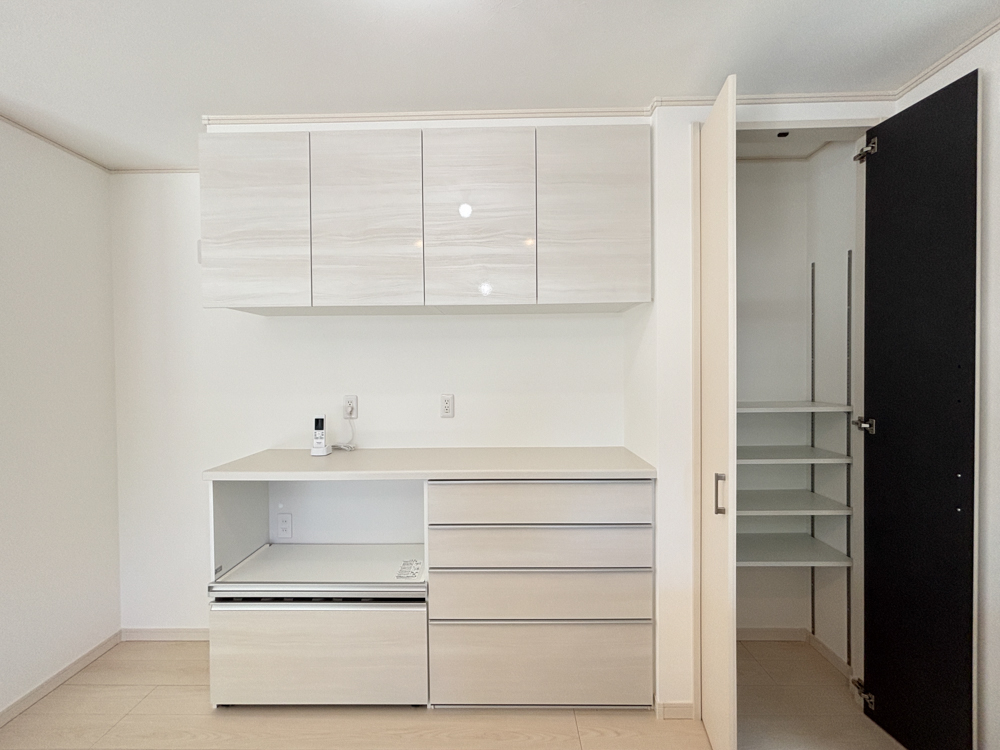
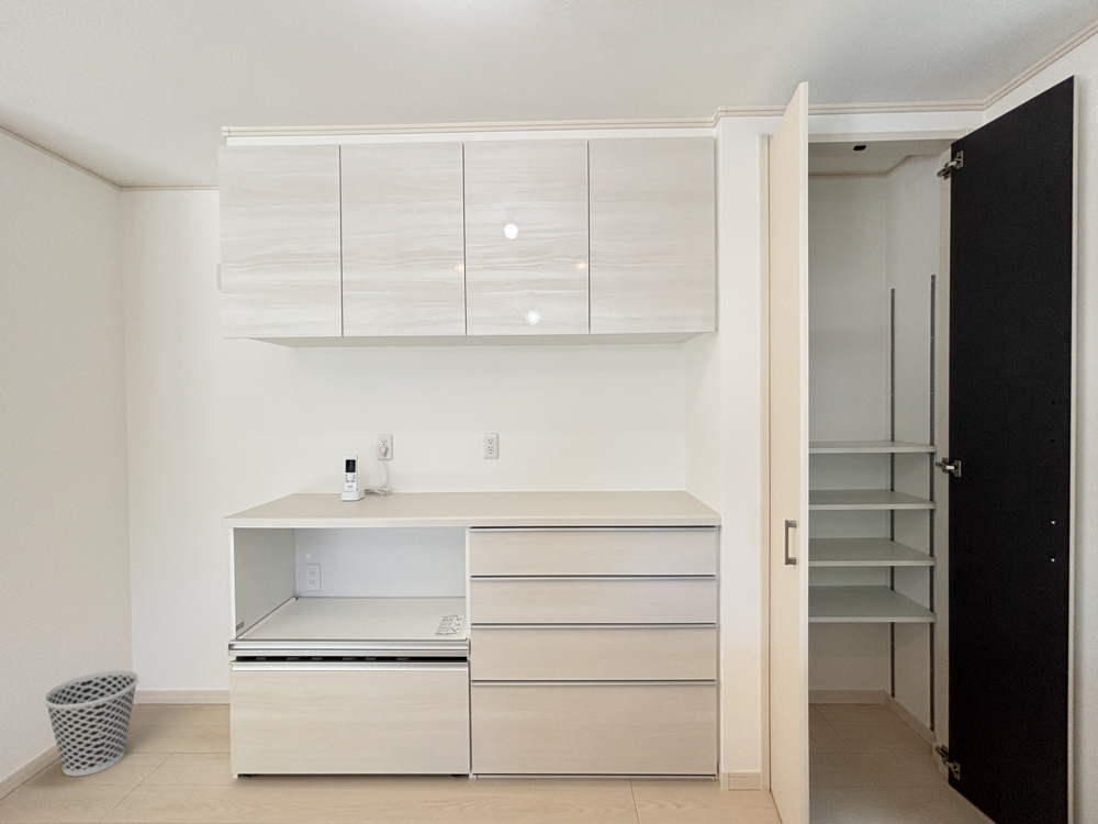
+ wastebasket (93, 723)
